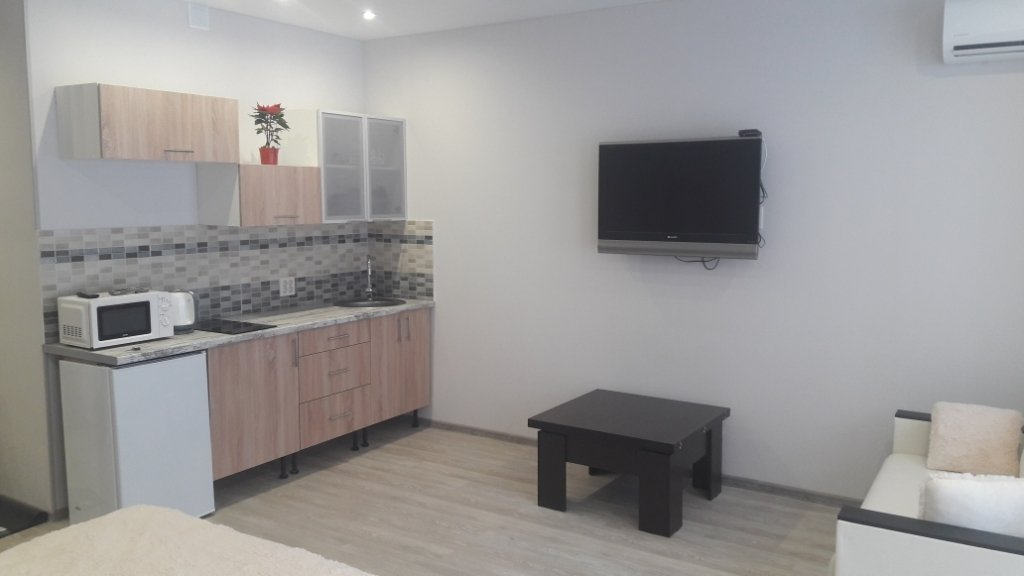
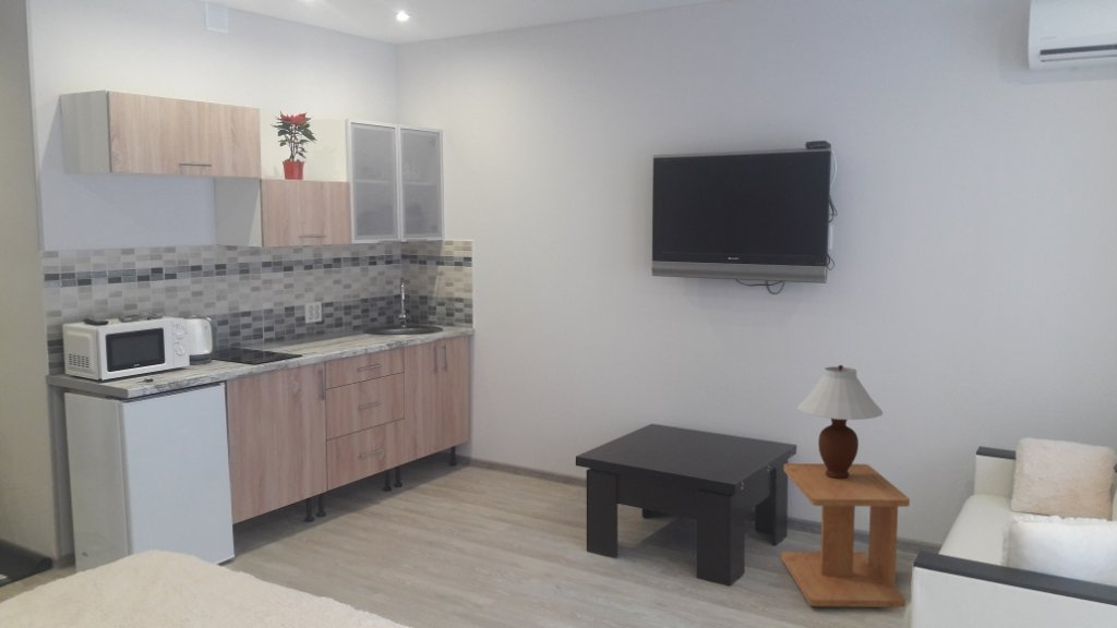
+ table lamp (838, 420)
+ side table (840, 532)
